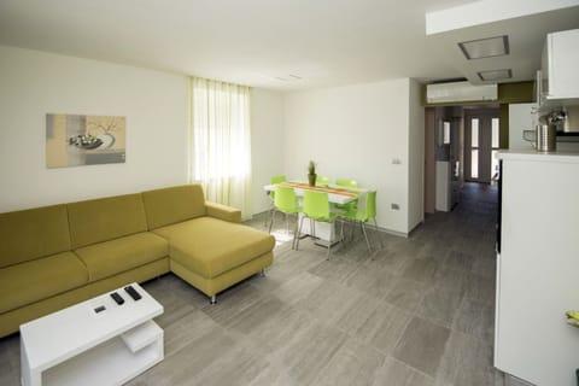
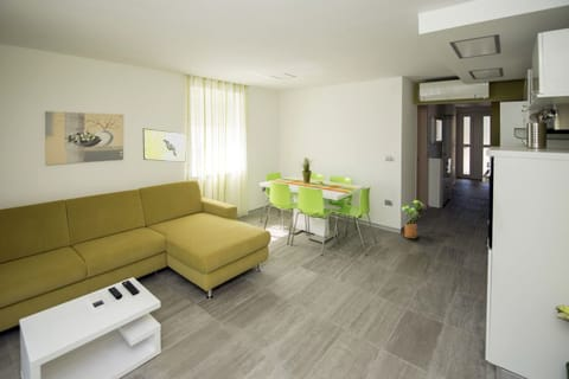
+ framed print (165, 146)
+ house plant (411, 219)
